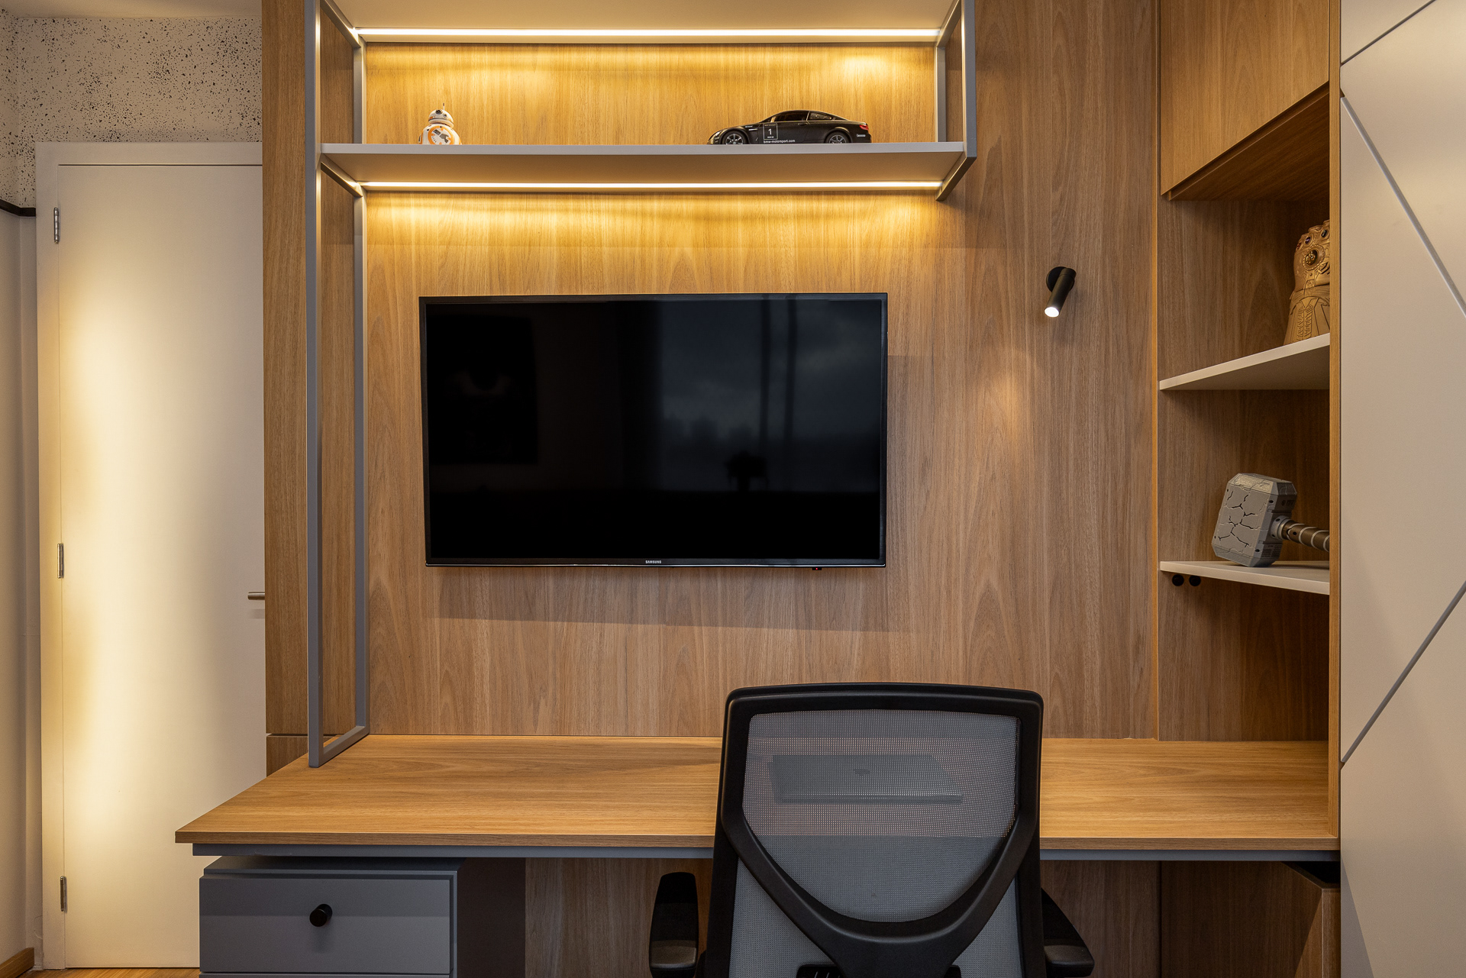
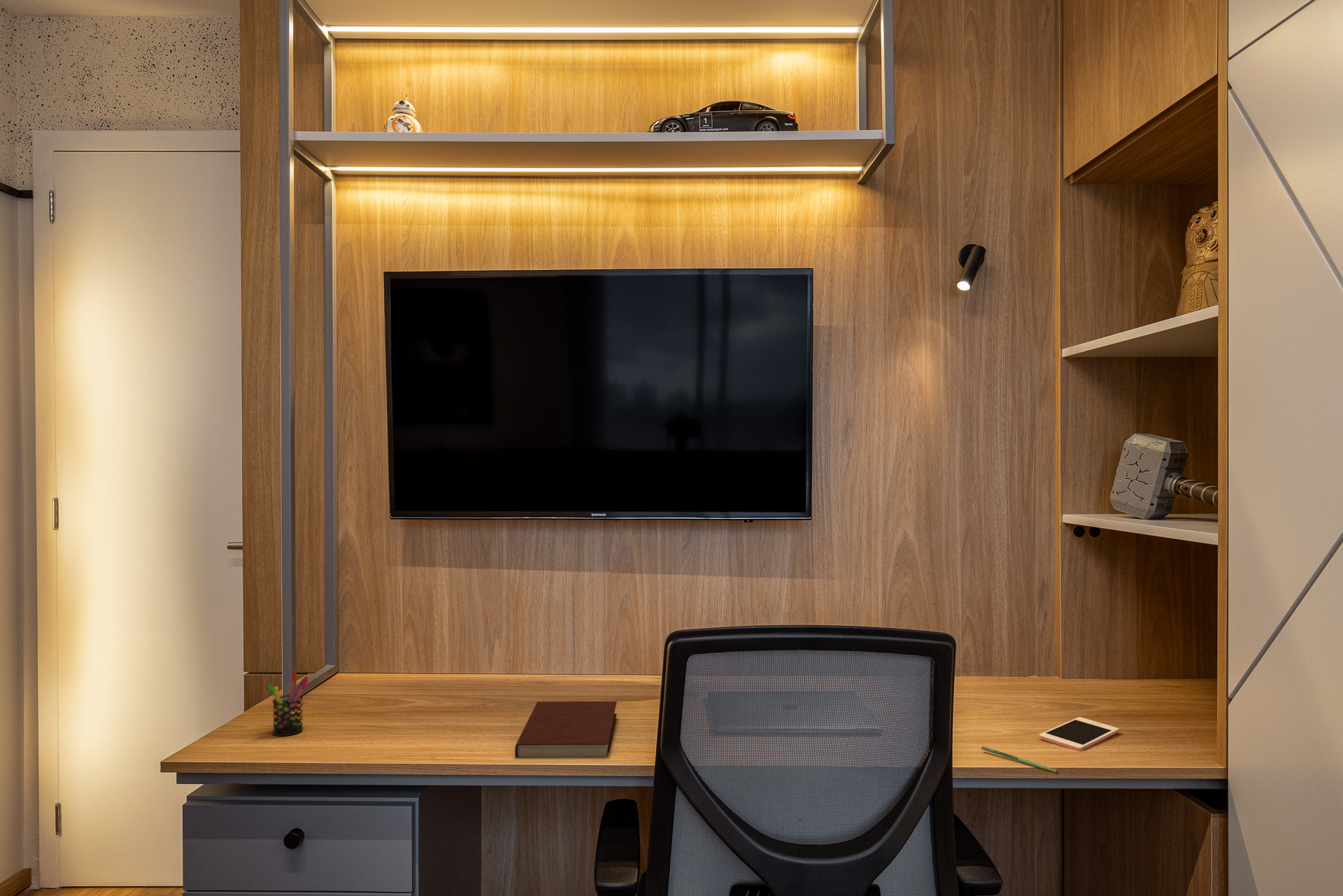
+ cell phone (1079, 733)
+ pen holder (285, 703)
+ notebook (569, 727)
+ pen (1018, 759)
